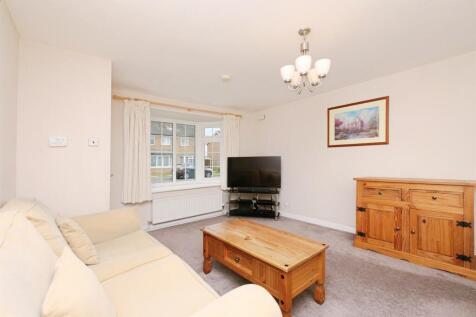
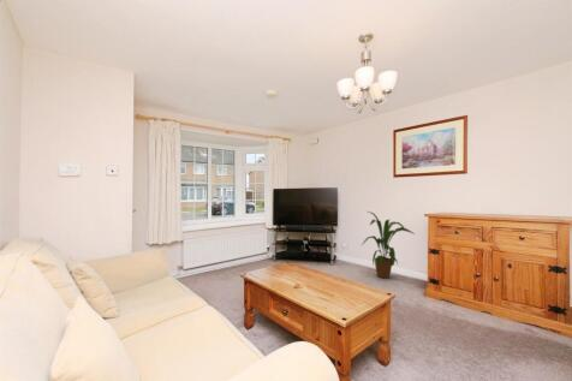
+ house plant (388, 244)
